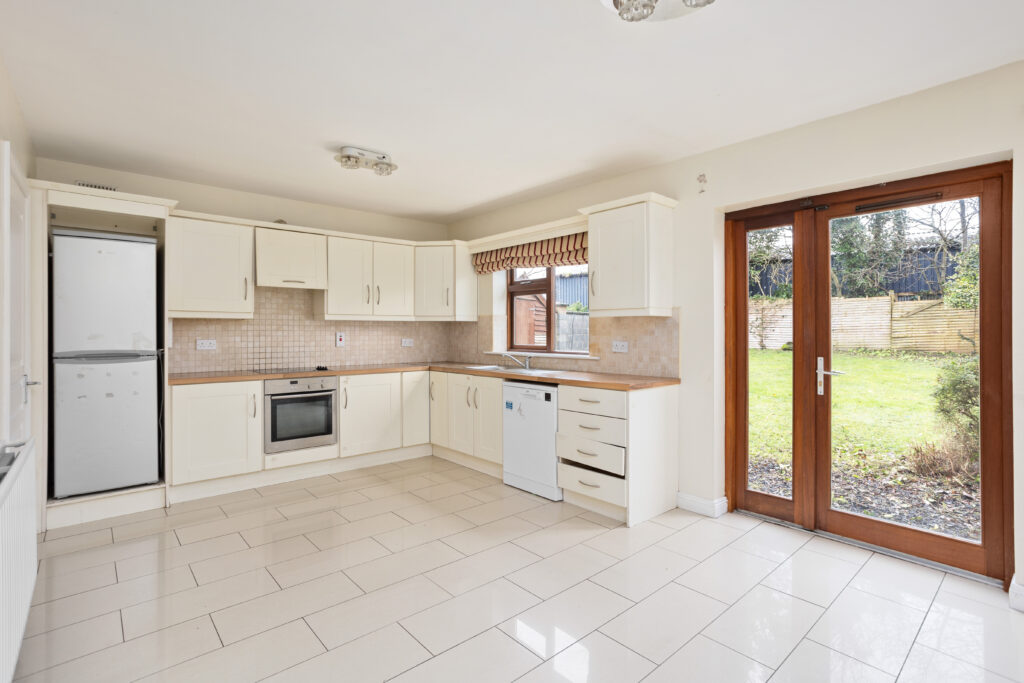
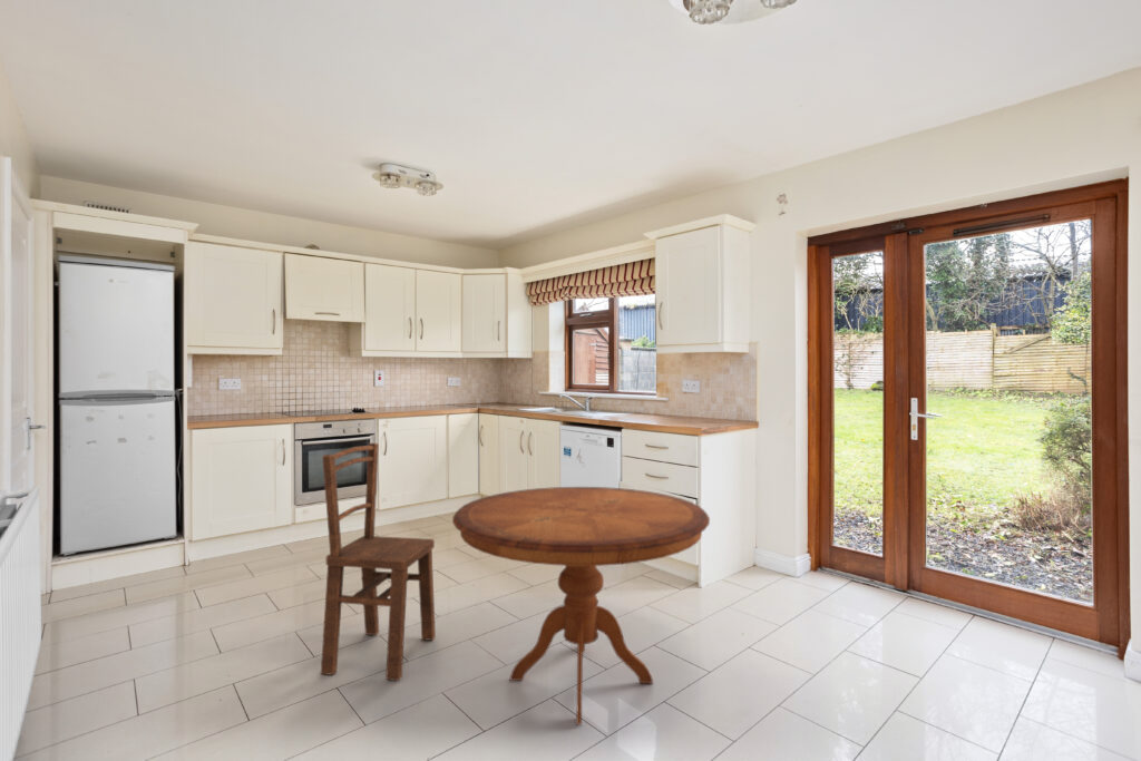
+ chair (381, 552)
+ round table (581, 595)
